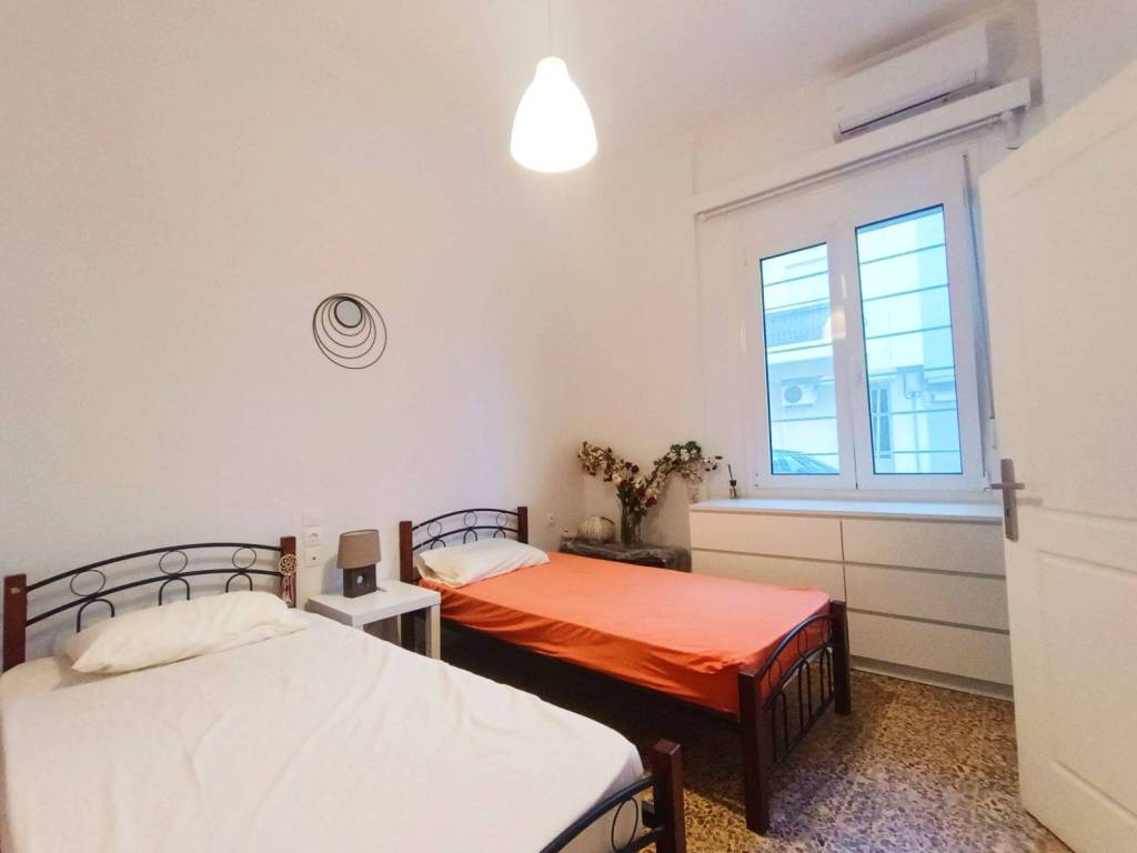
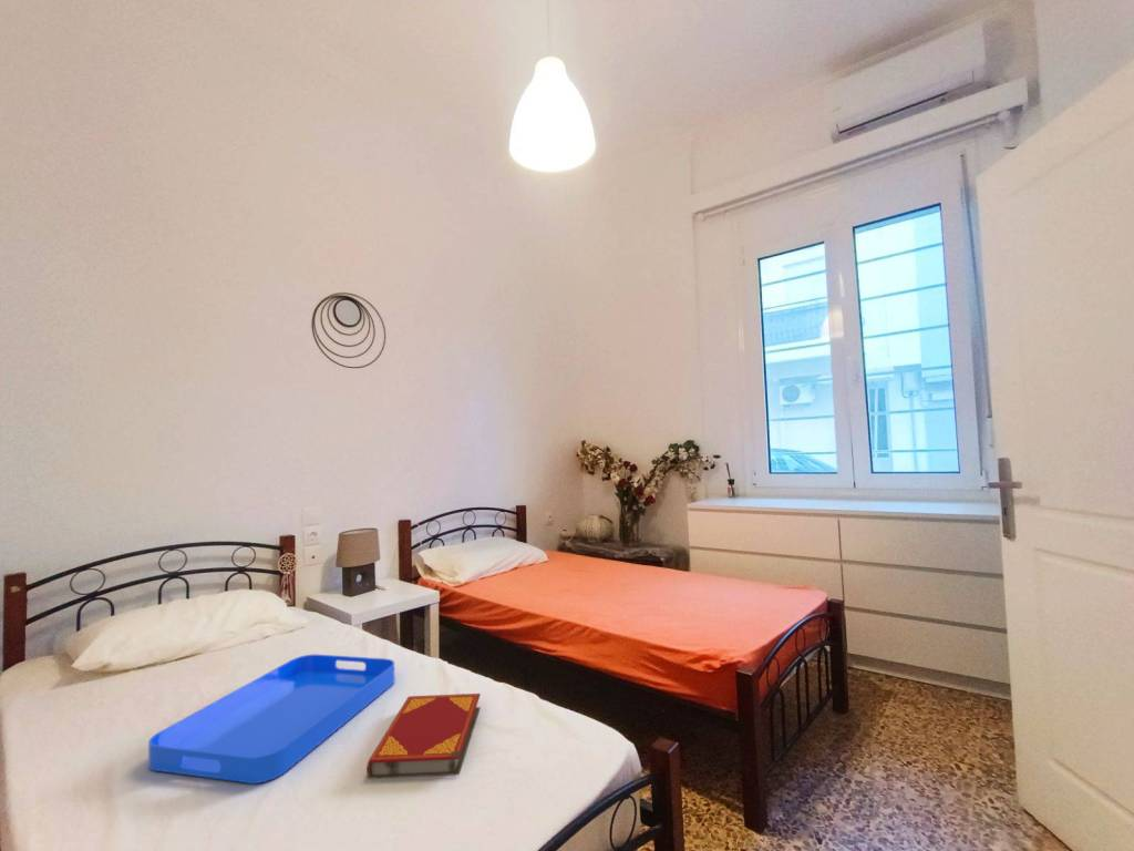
+ serving tray (289, 706)
+ hardback book (430, 731)
